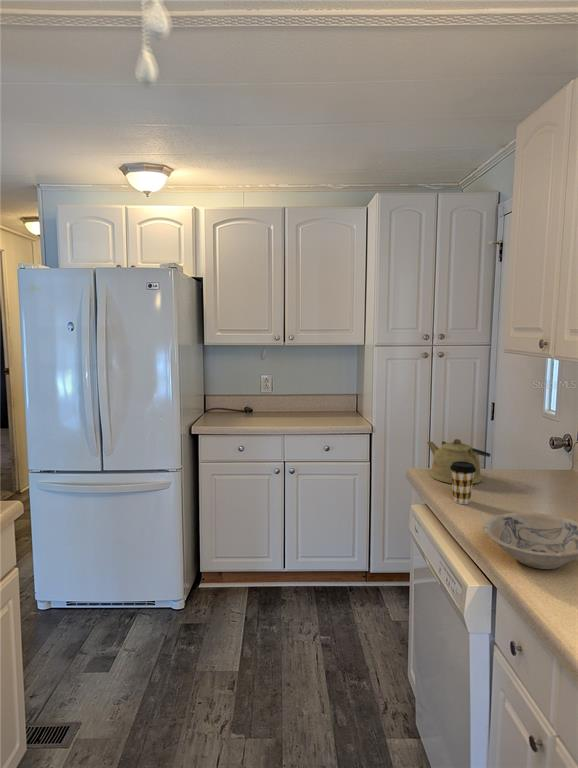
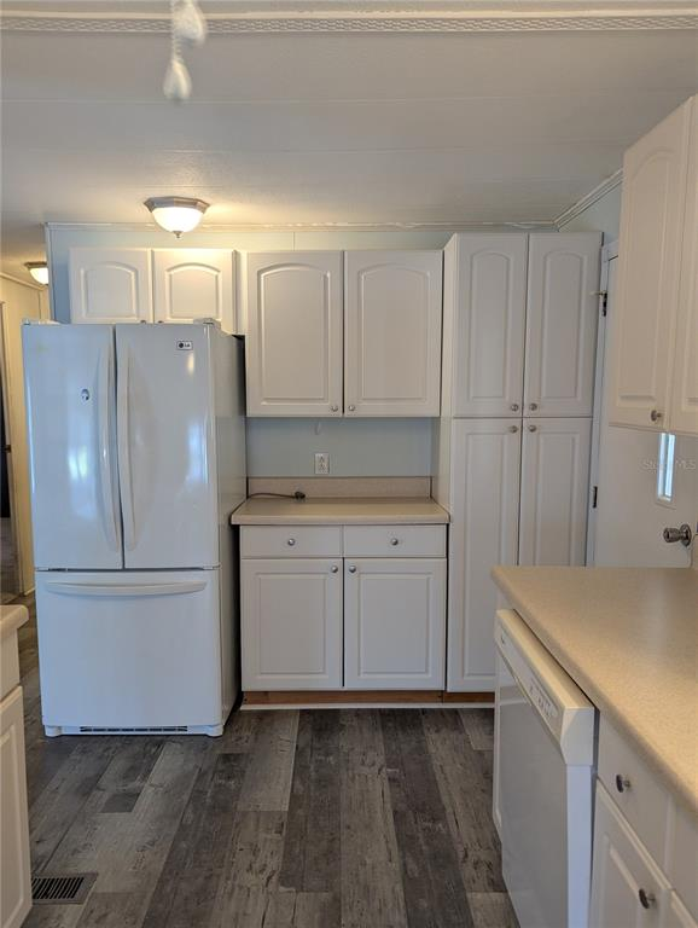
- coffee cup (462, 482)
- bowl (537, 543)
- kettle (452, 456)
